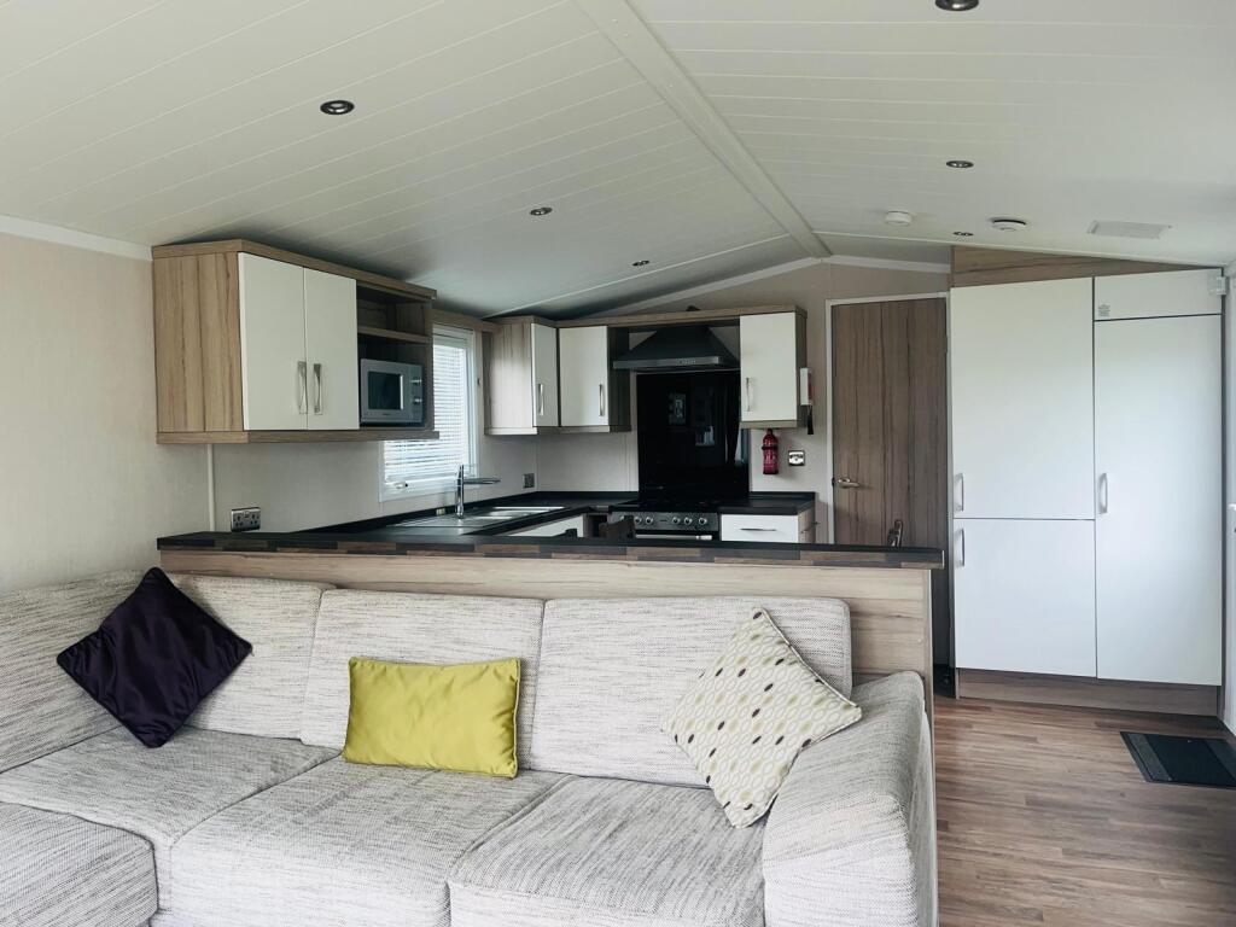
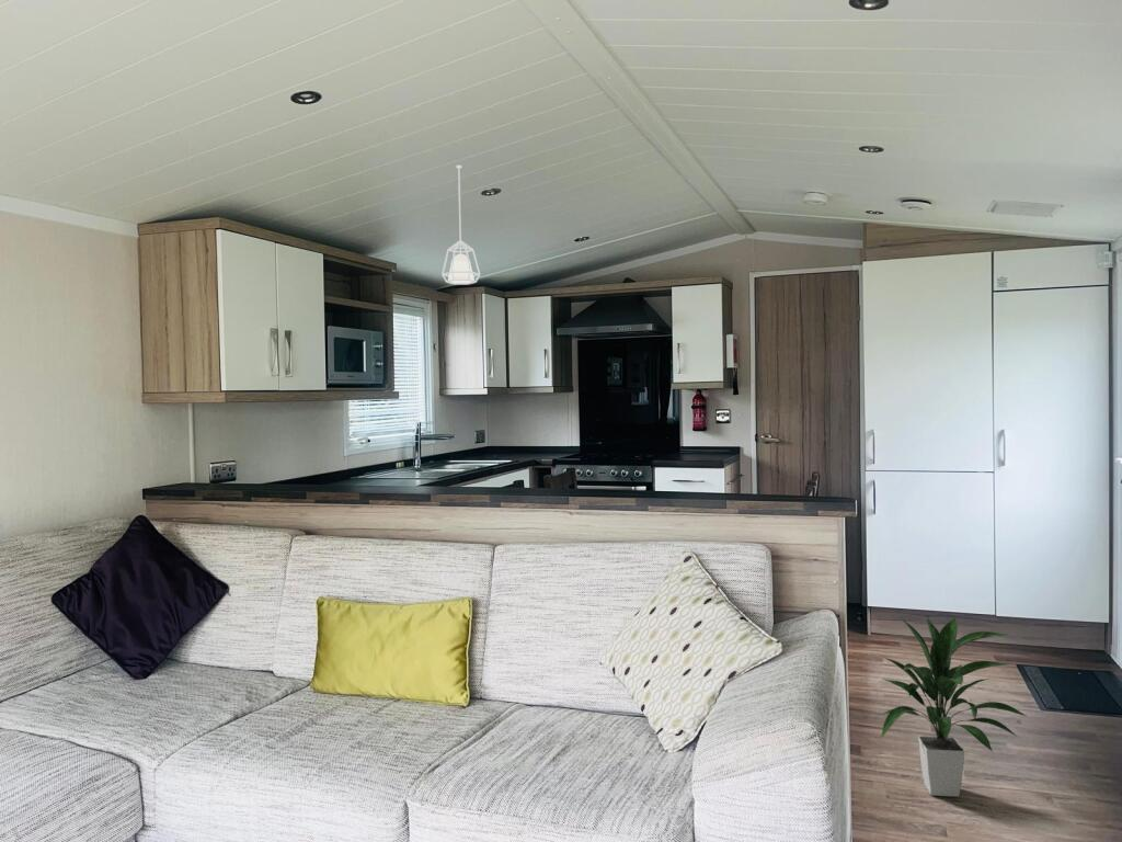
+ indoor plant (942, 701)
+ pendant lamp (459, 224)
